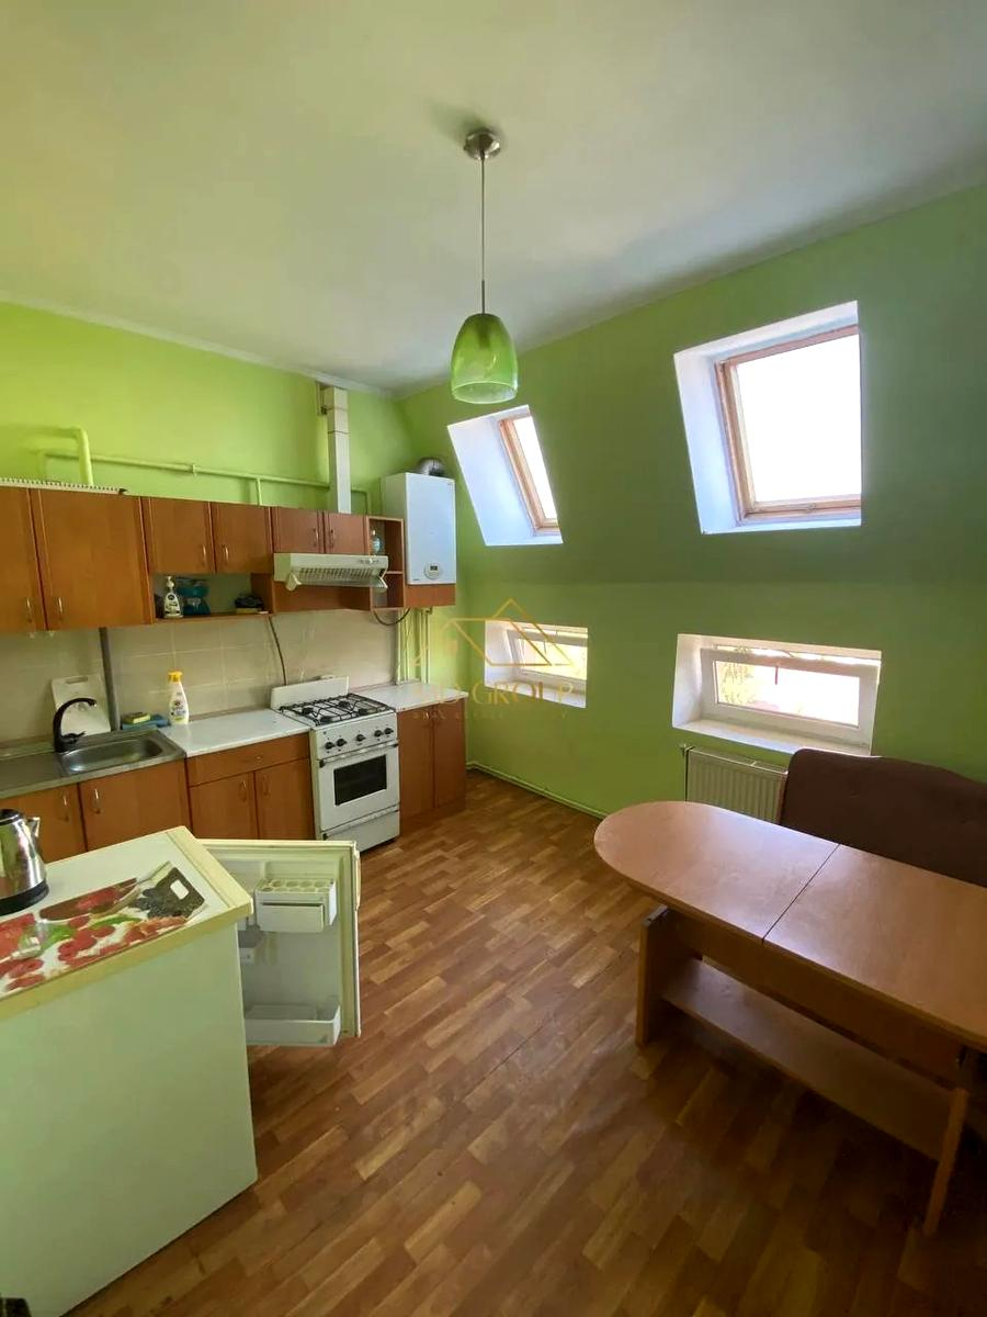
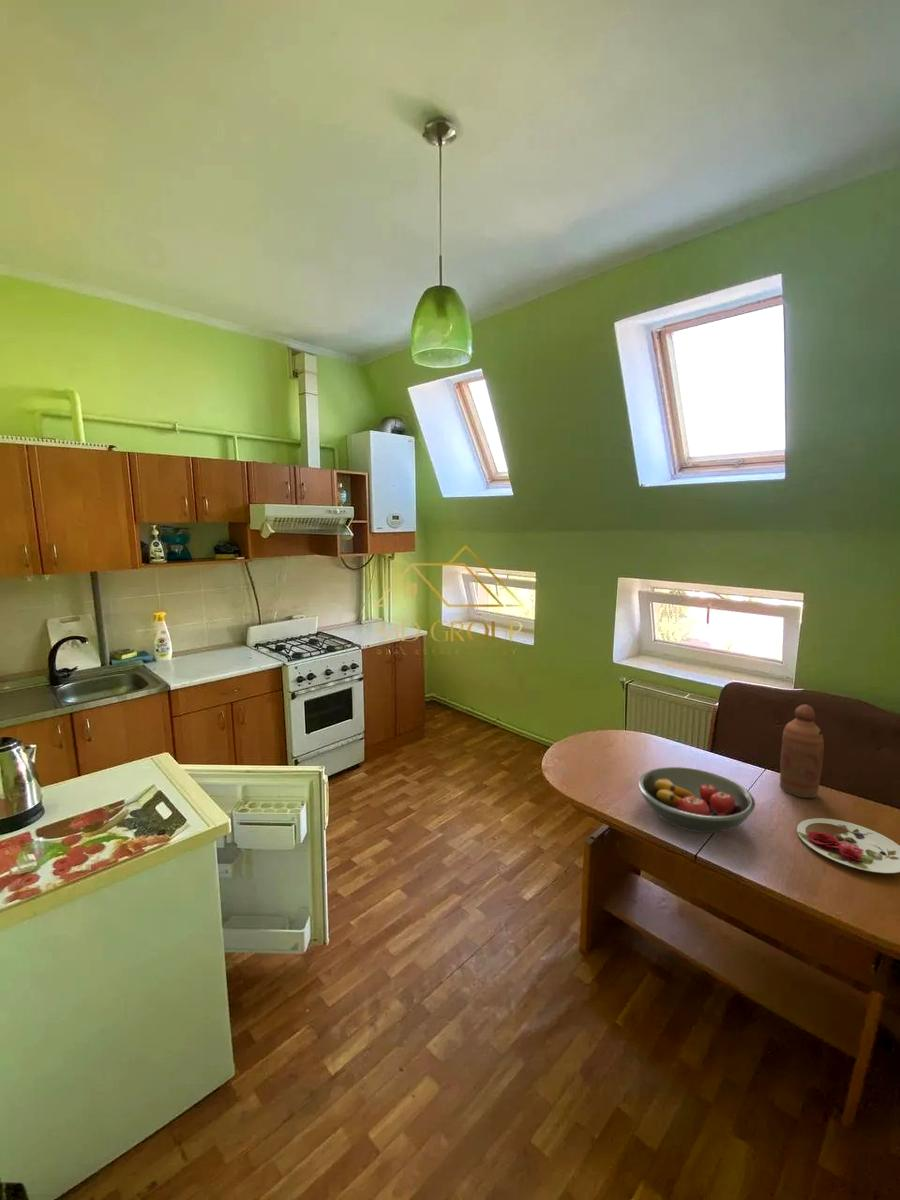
+ plate (850, 842)
+ fruit bowl (693, 800)
+ bottle (802, 748)
